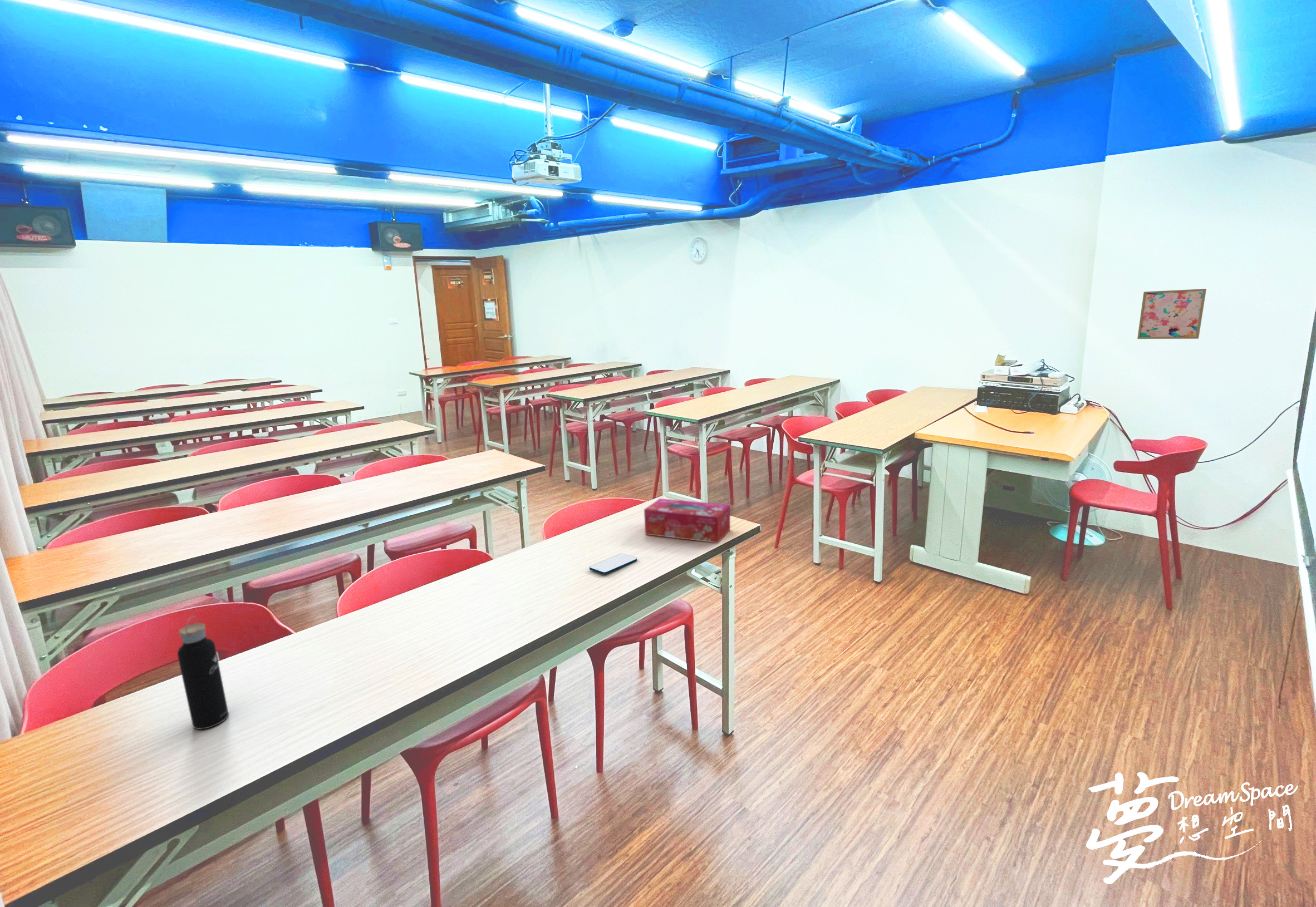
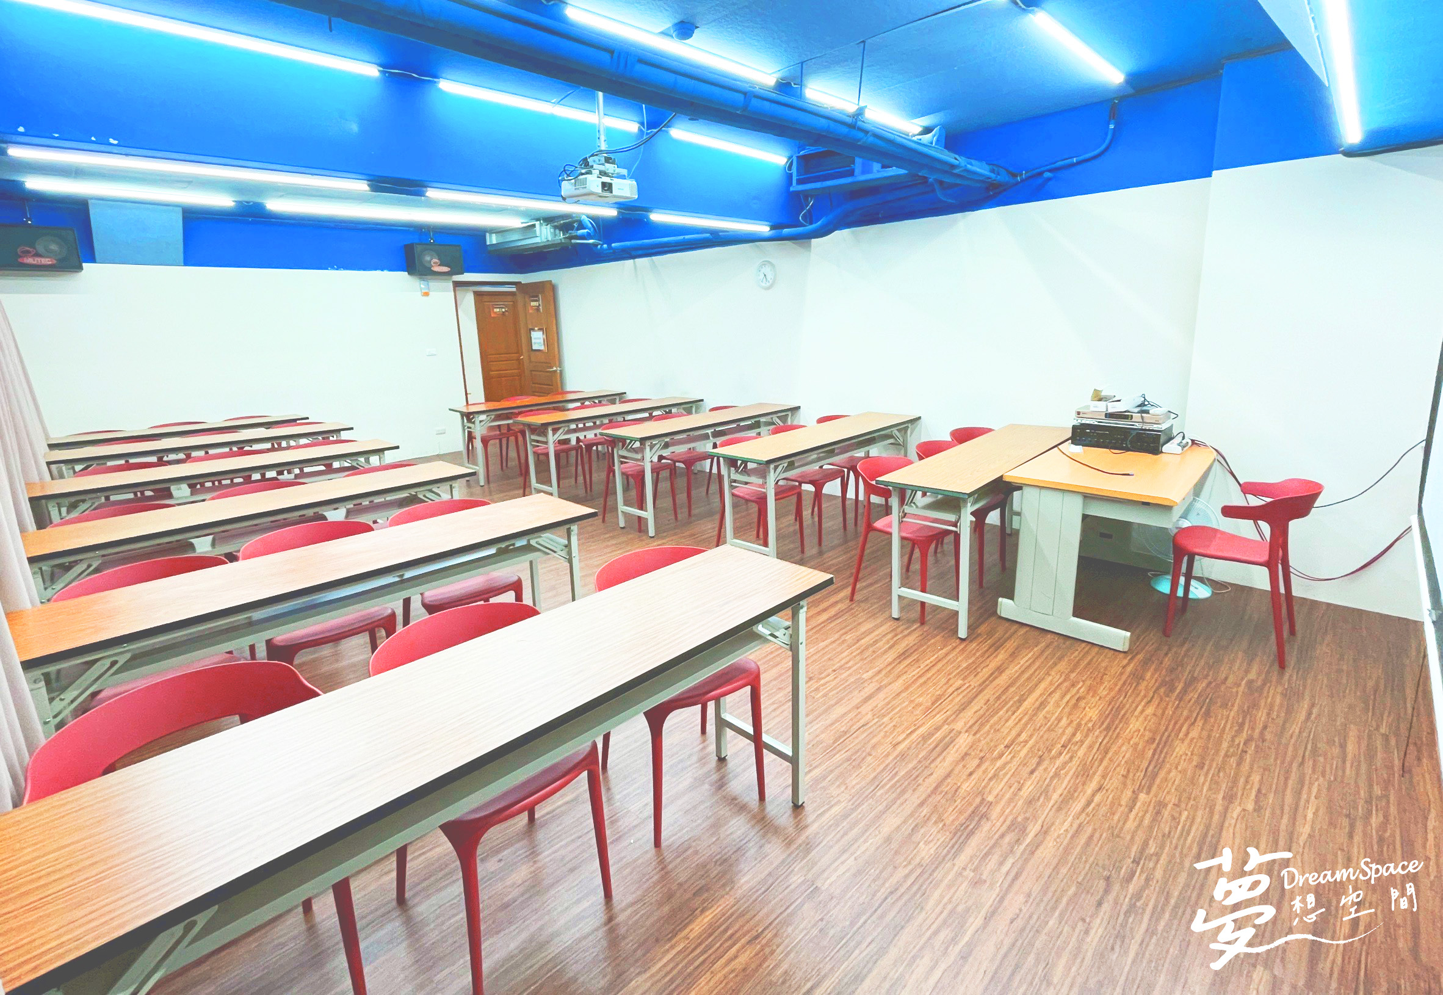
- water bottle (200, 670)
- tissue box (688, 519)
- wall art (1171, 314)
- smartphone (613, 563)
